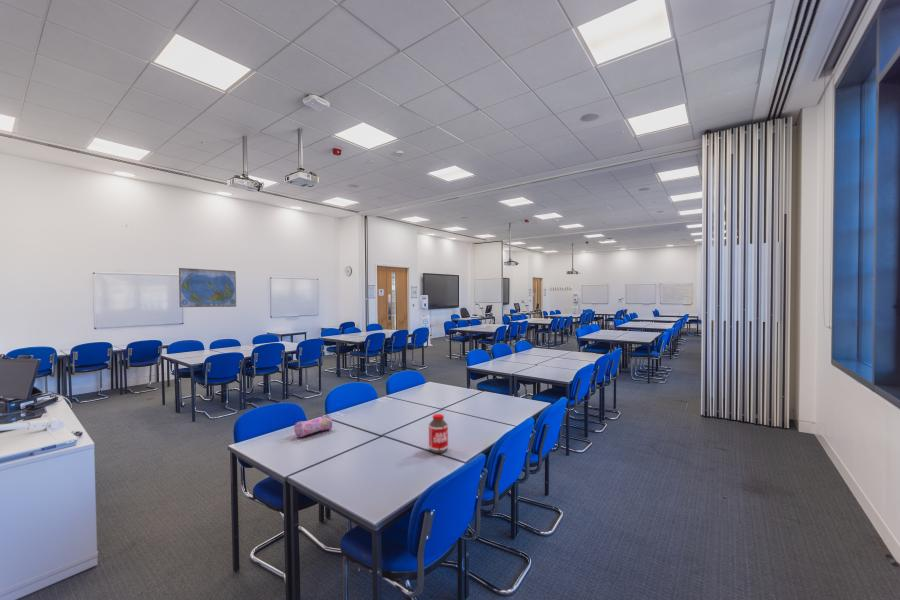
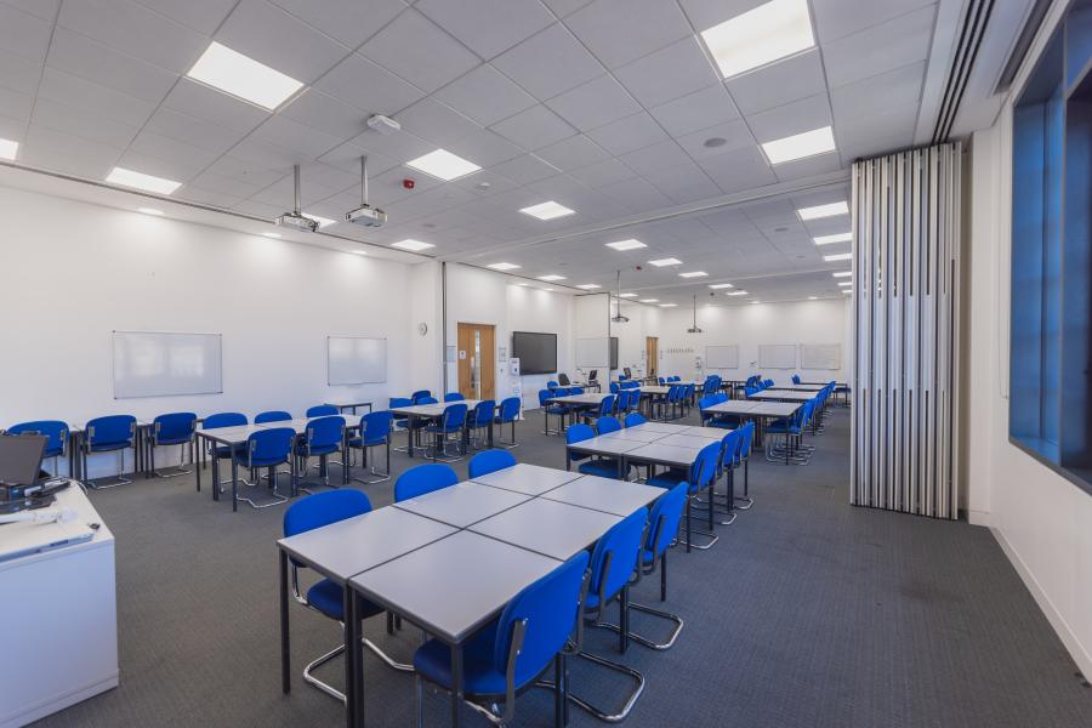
- bottle (438, 432)
- pencil case (314, 425)
- world map (209, 288)
